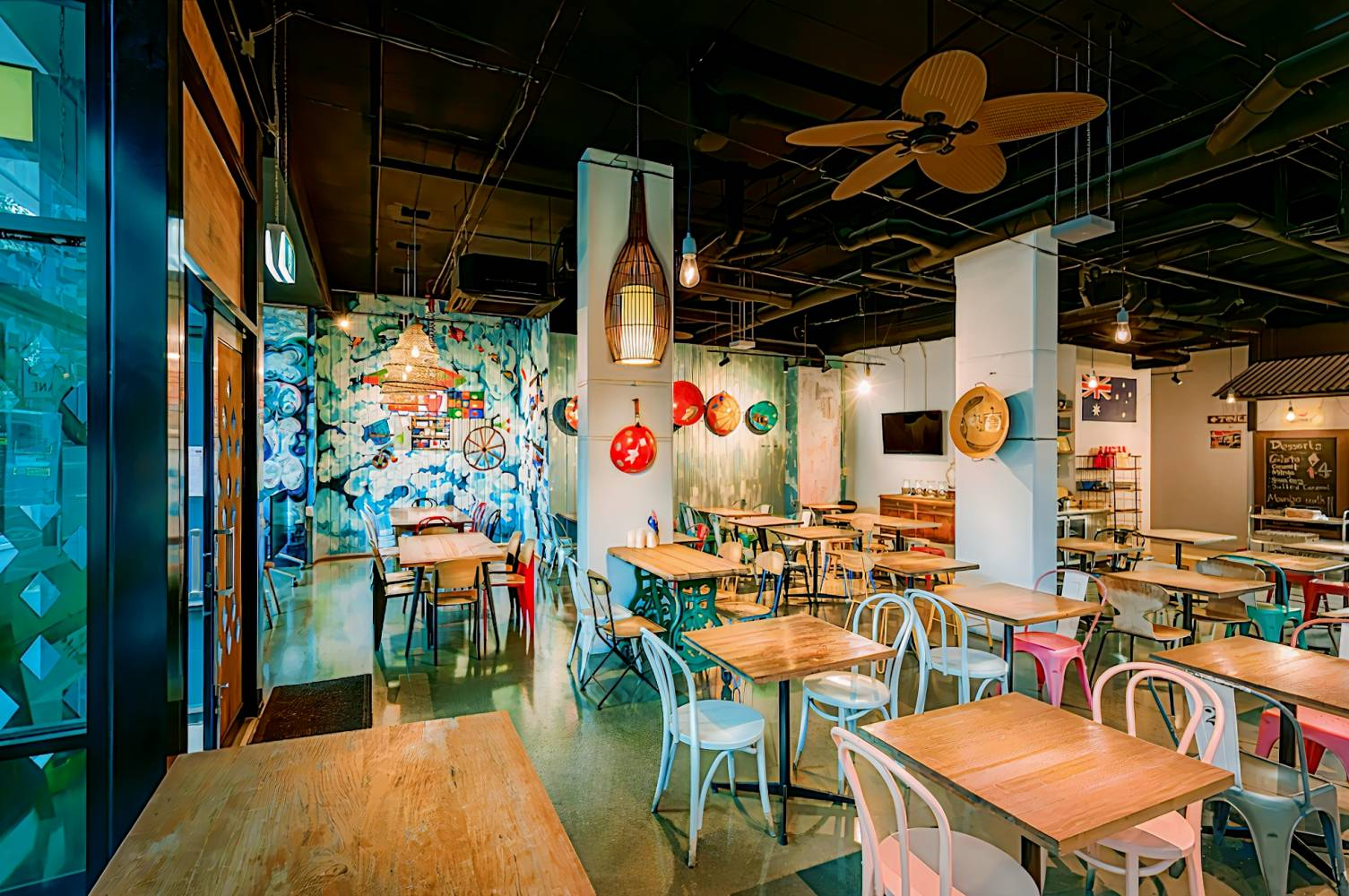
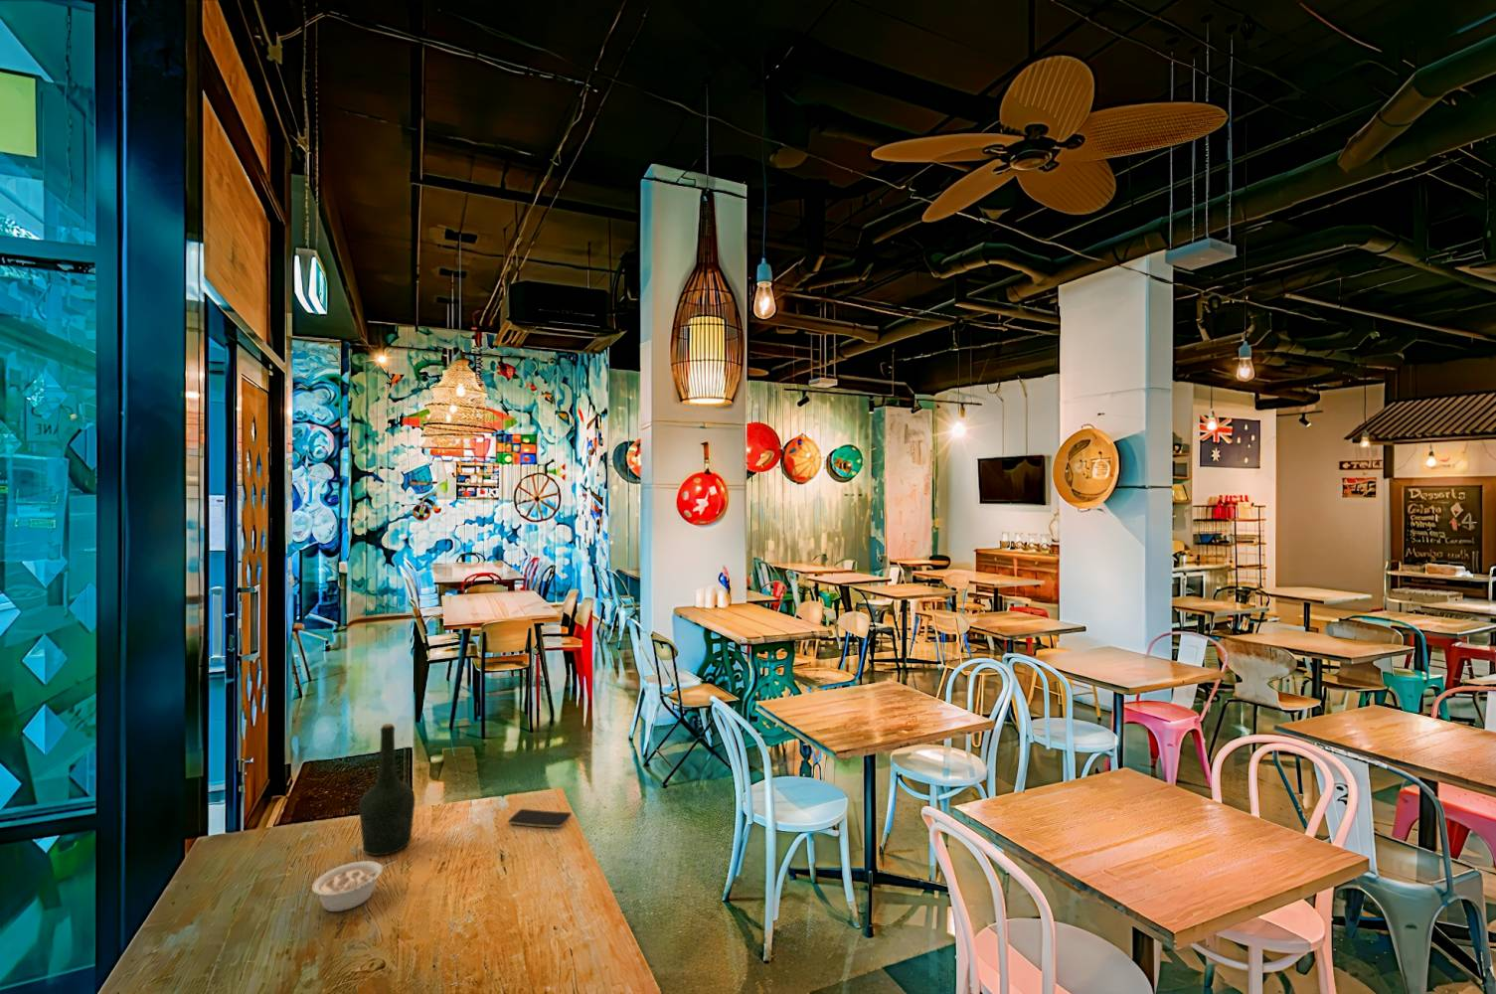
+ bottle (387, 785)
+ legume (350, 884)
+ smartphone (540, 818)
